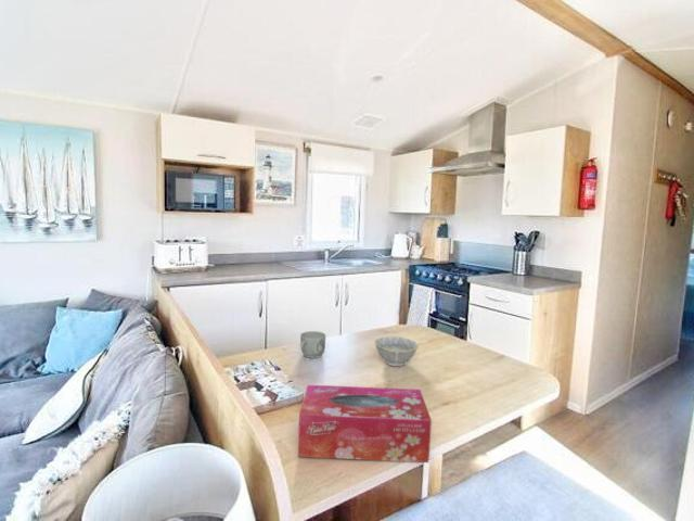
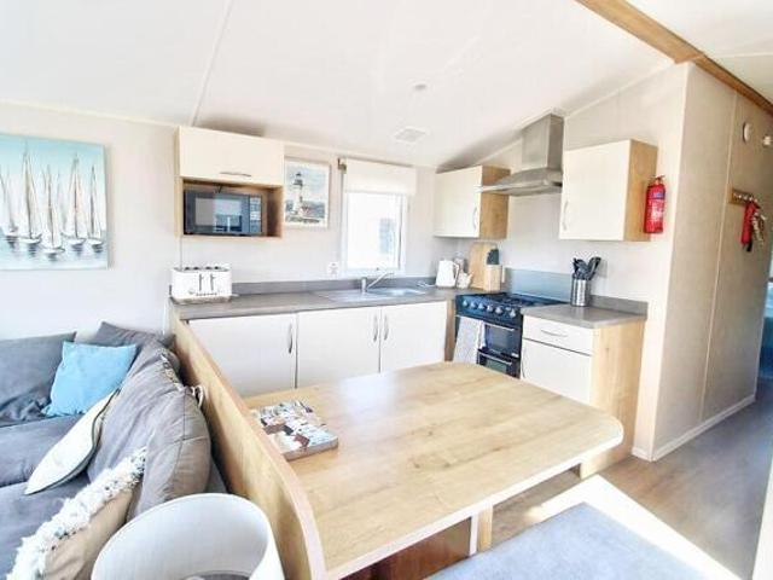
- mug (310, 345)
- bowl (396, 353)
- tissue box (363, 420)
